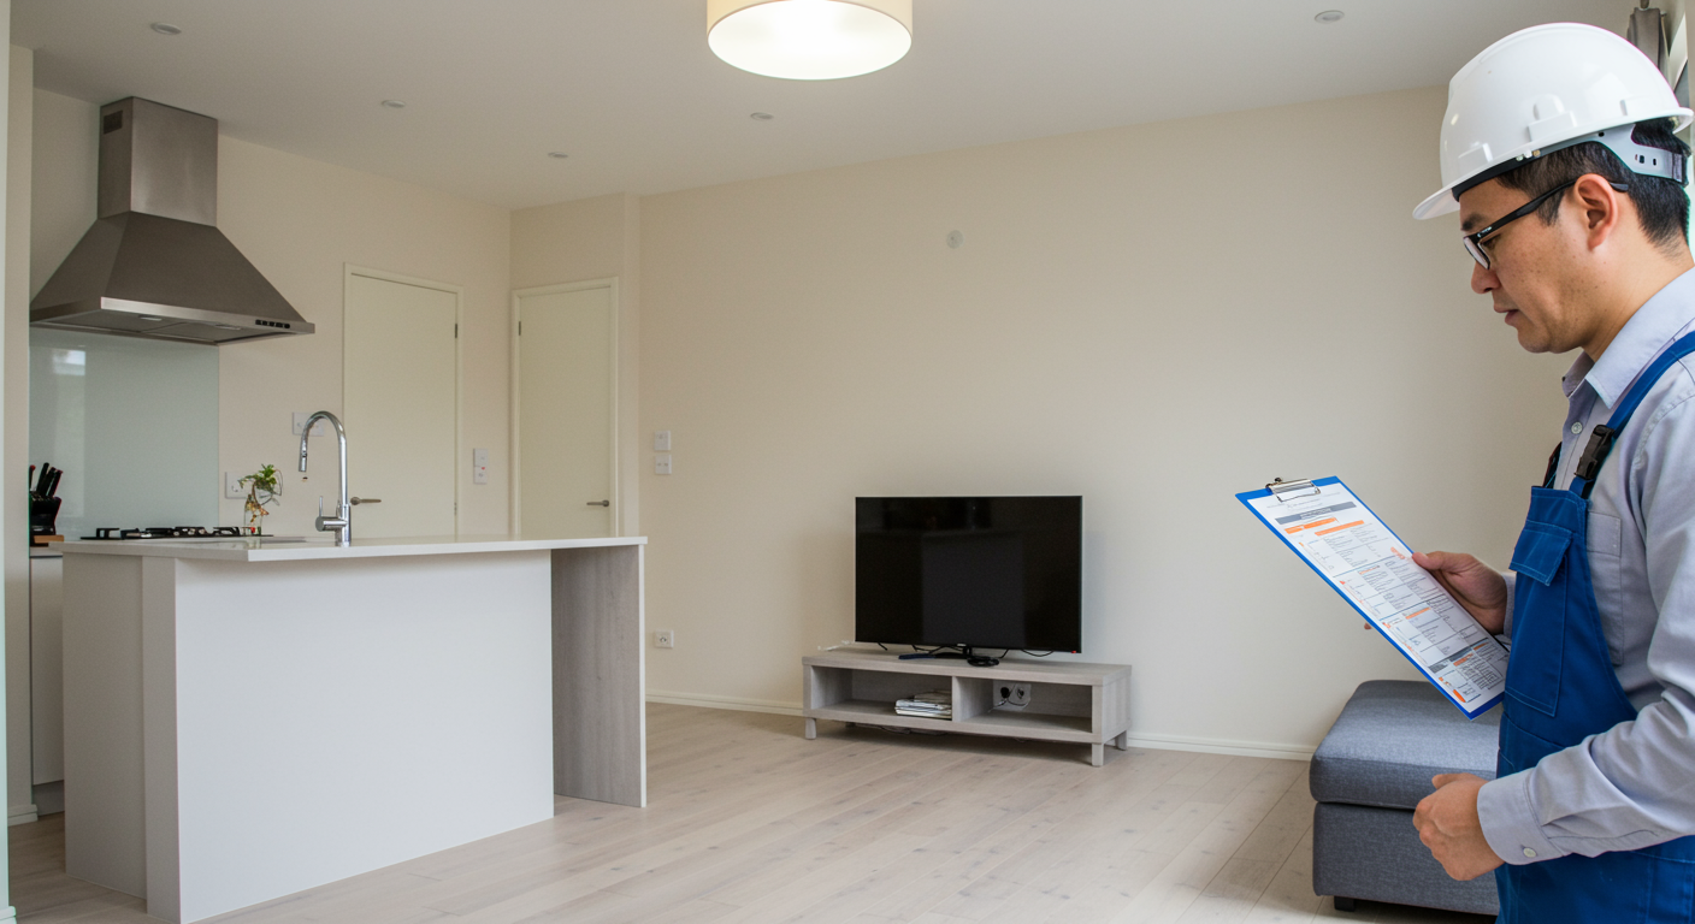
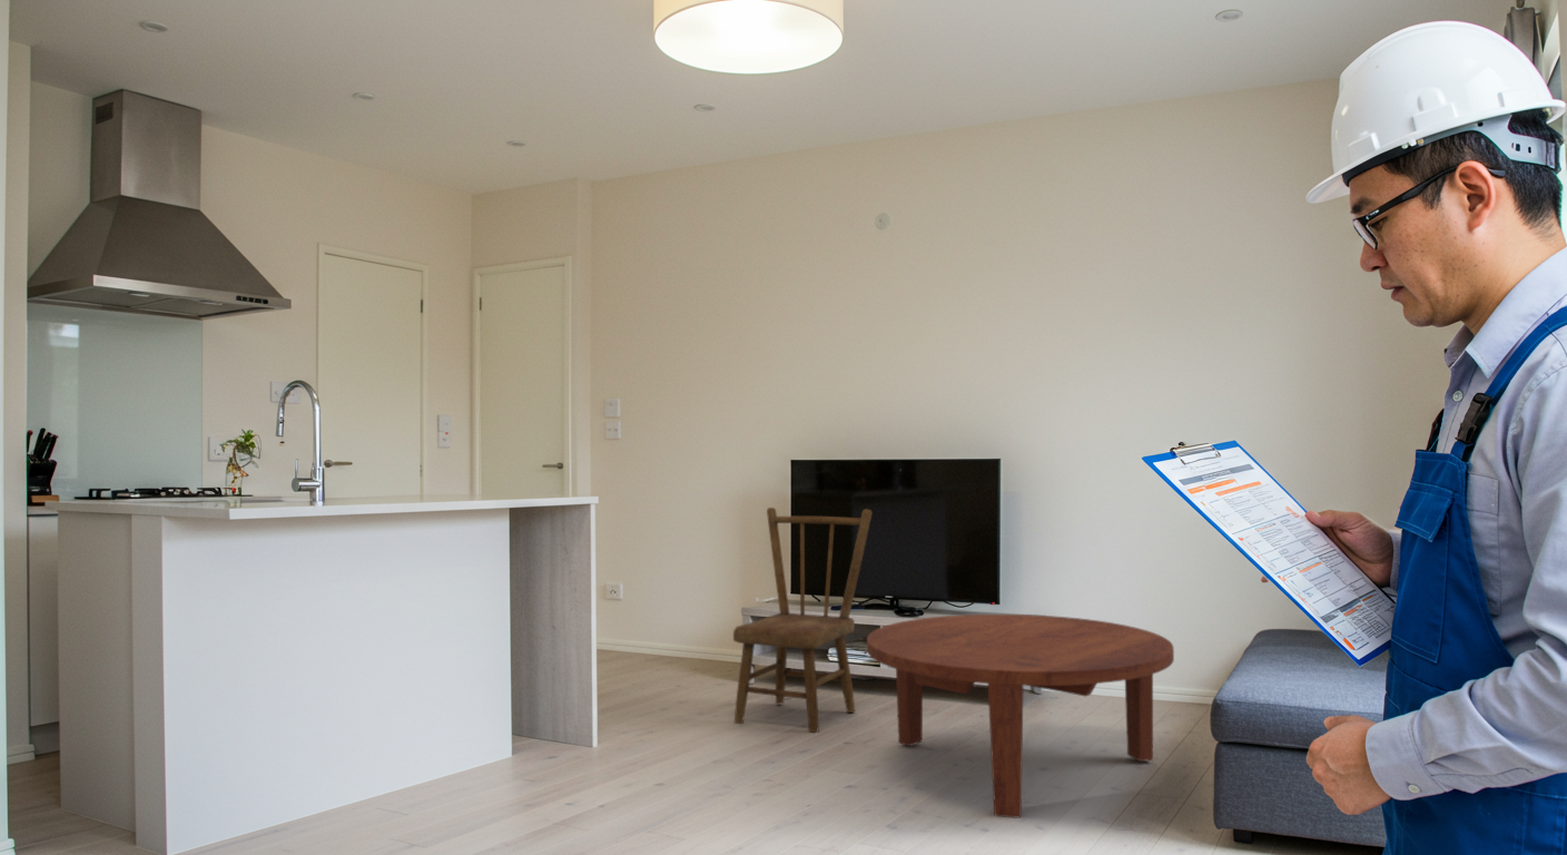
+ dining chair (797, 613)
+ coffee table (1016, 704)
